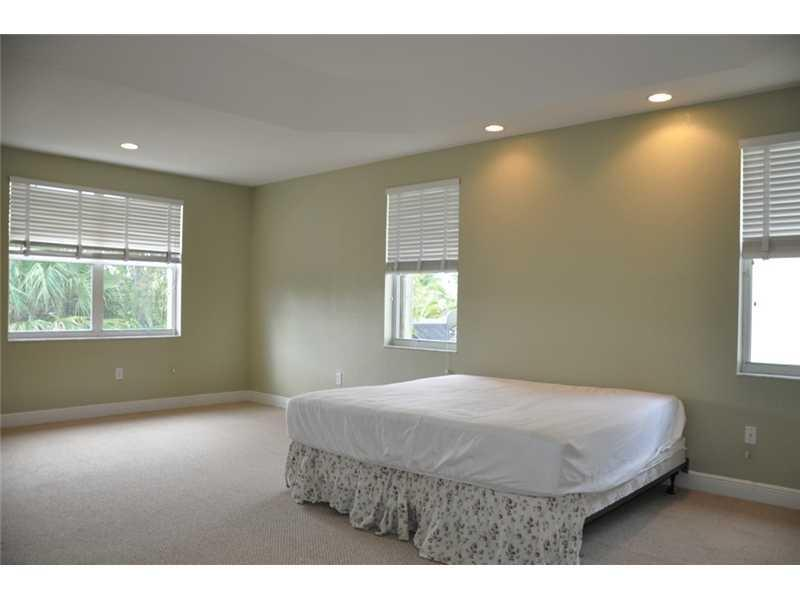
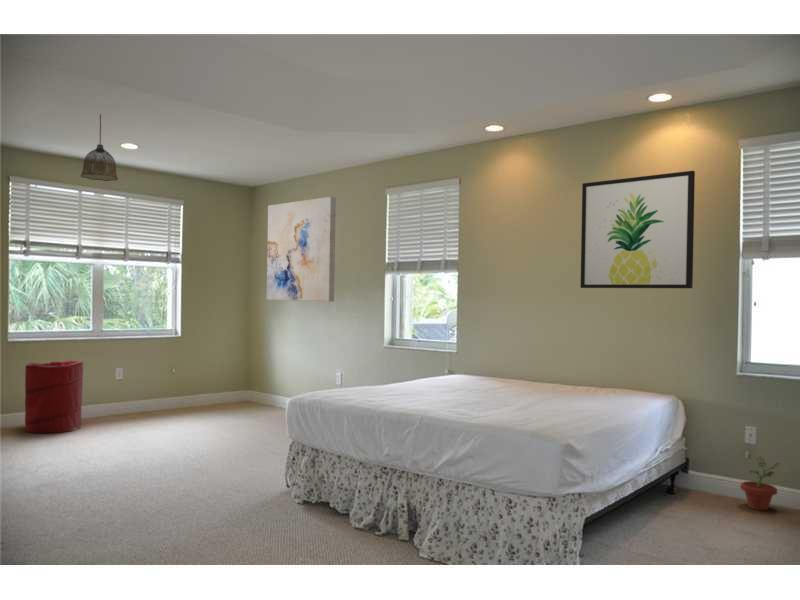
+ potted plant (760, 482)
+ pendant lamp (100, 146)
+ wall art (299, 251)
+ wall art (634, 232)
+ laundry hamper (54, 394)
